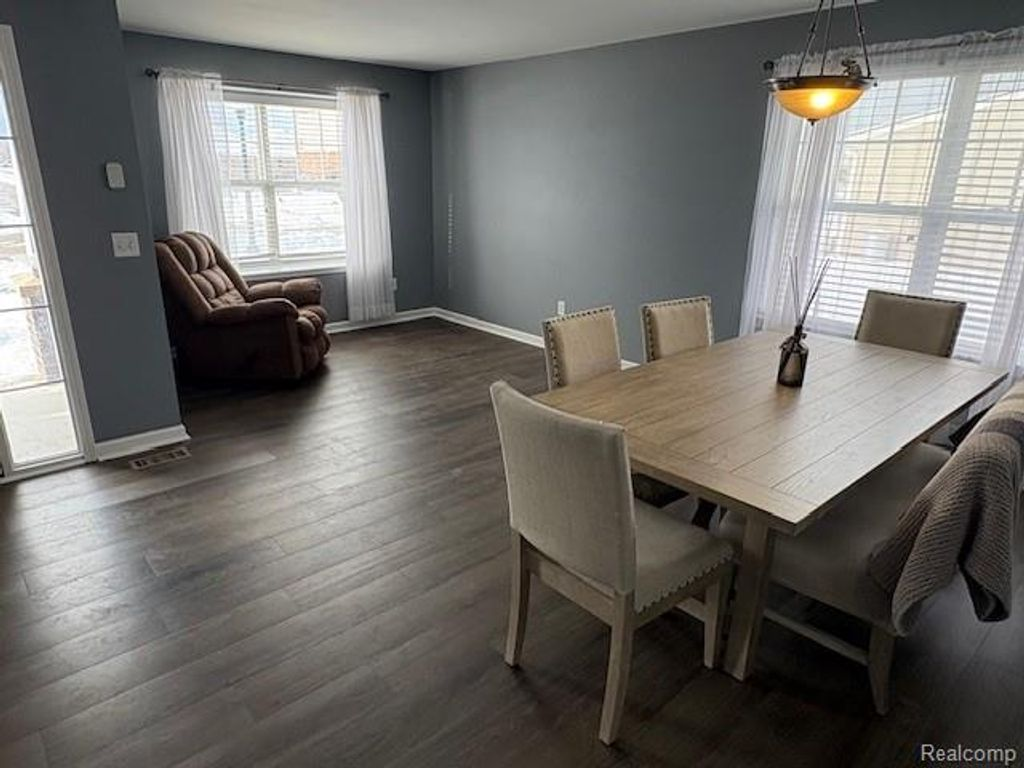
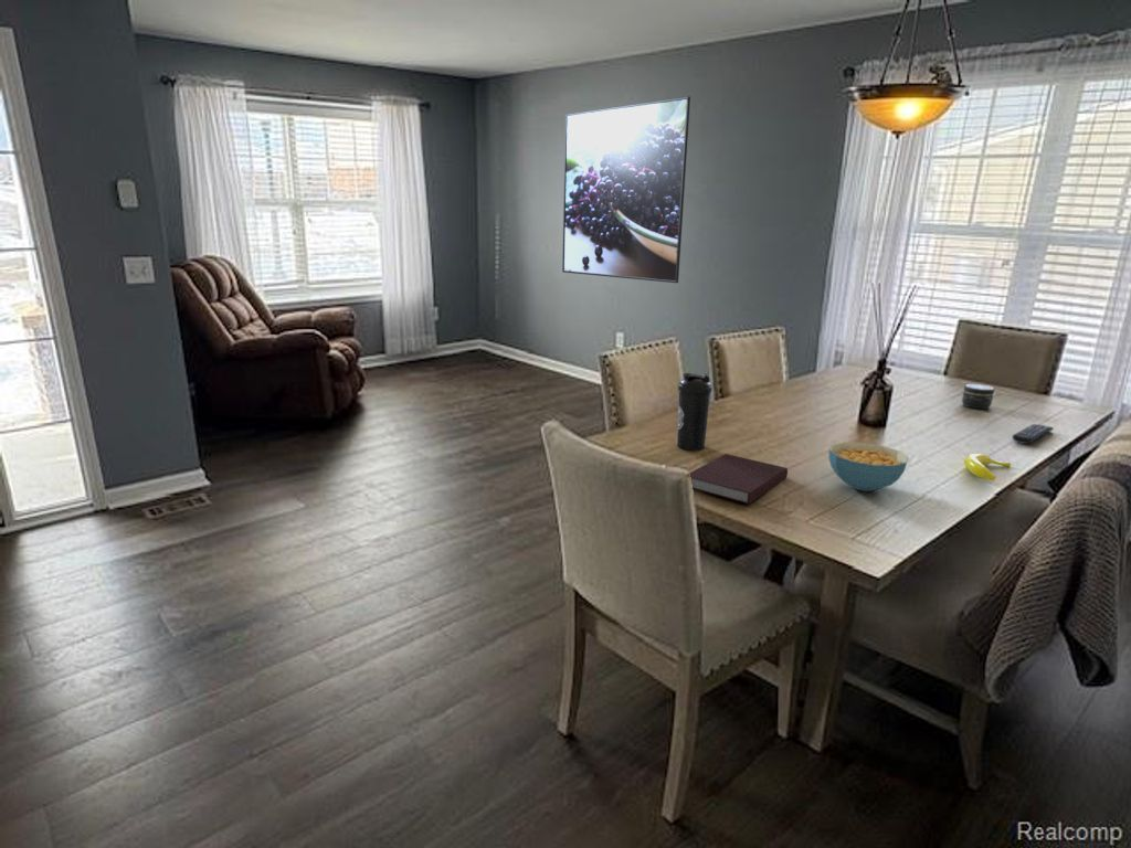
+ banana (984, 464)
+ cereal bowl (865, 470)
+ notebook (737, 477)
+ remote control (1033, 433)
+ water bottle (693, 410)
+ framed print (619, 194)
+ jar (977, 396)
